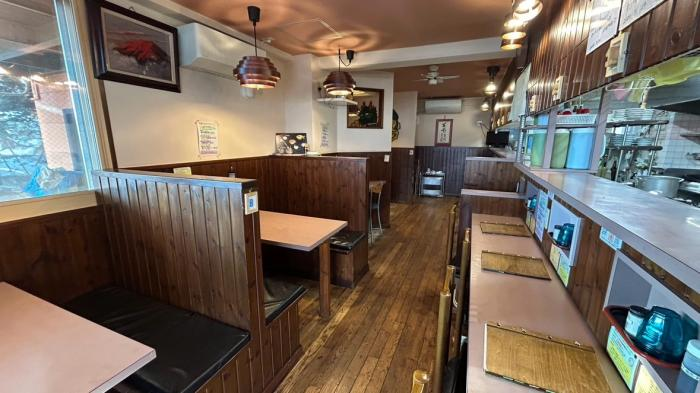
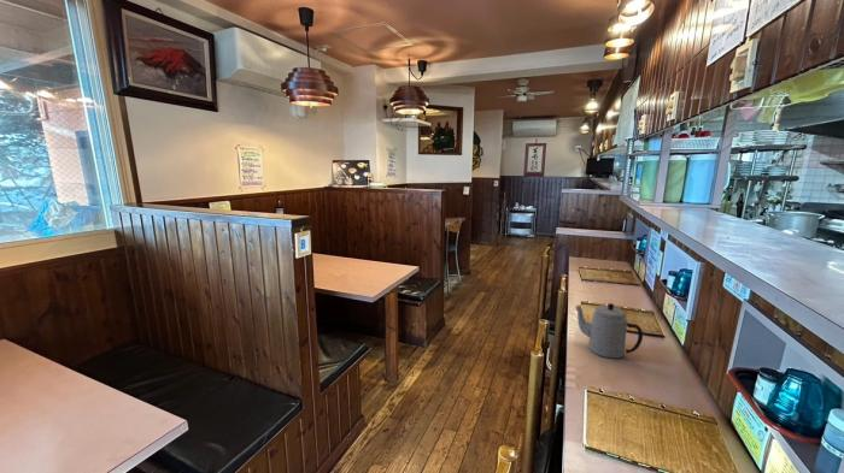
+ teapot (605, 326)
